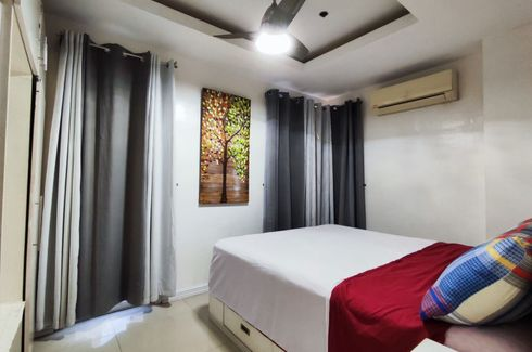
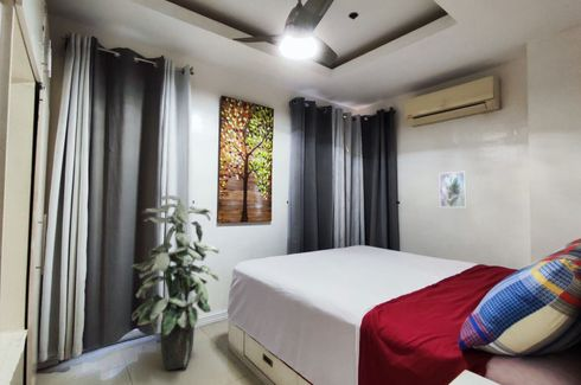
+ indoor plant (174, 277)
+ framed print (452, 190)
